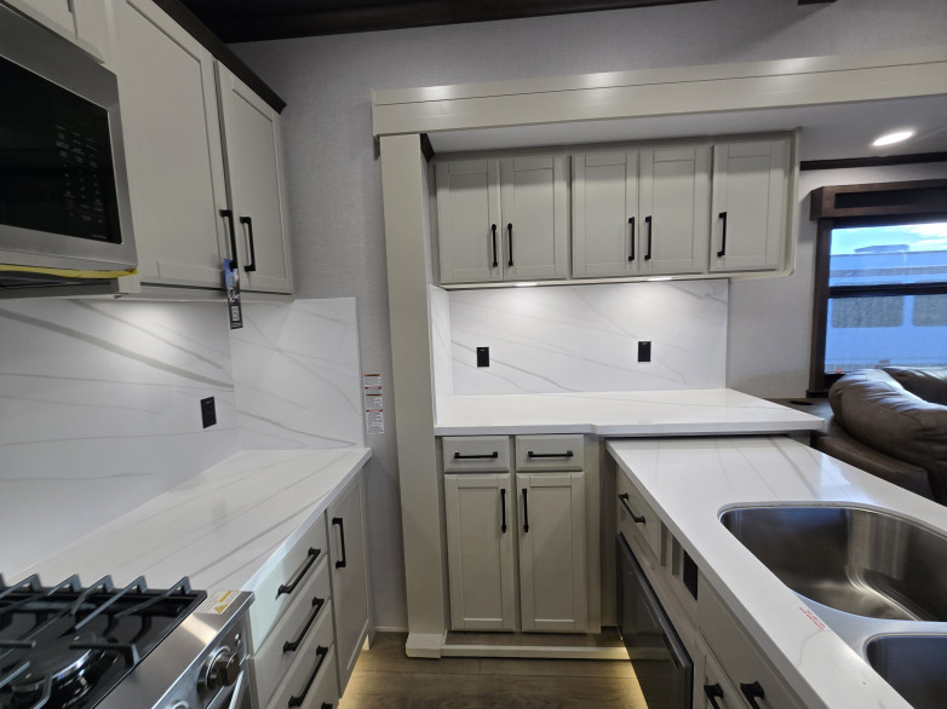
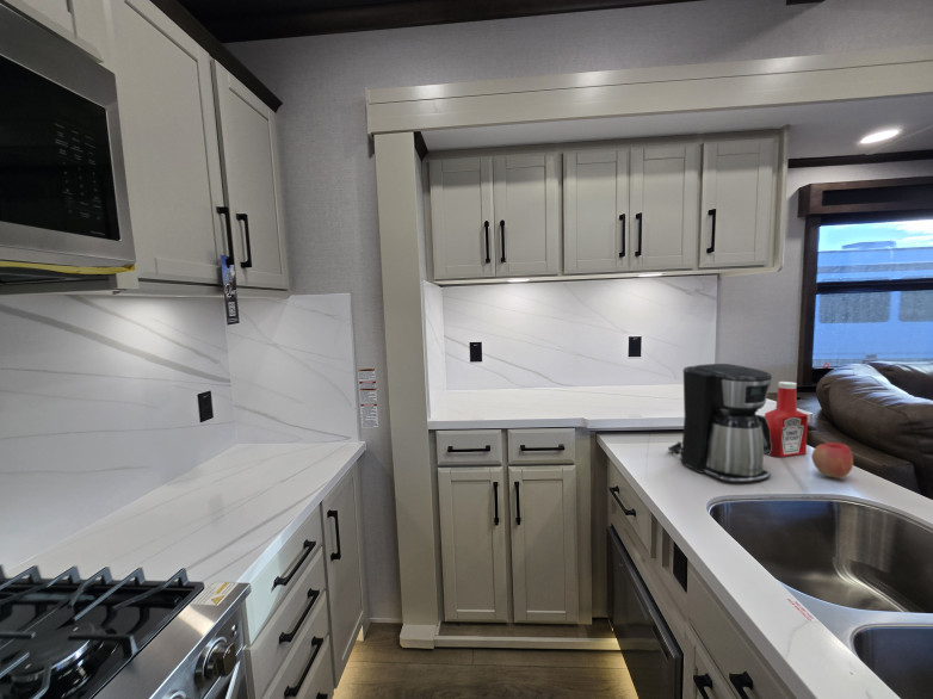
+ soap bottle (785, 417)
+ apple (833, 459)
+ coffee maker (722, 415)
